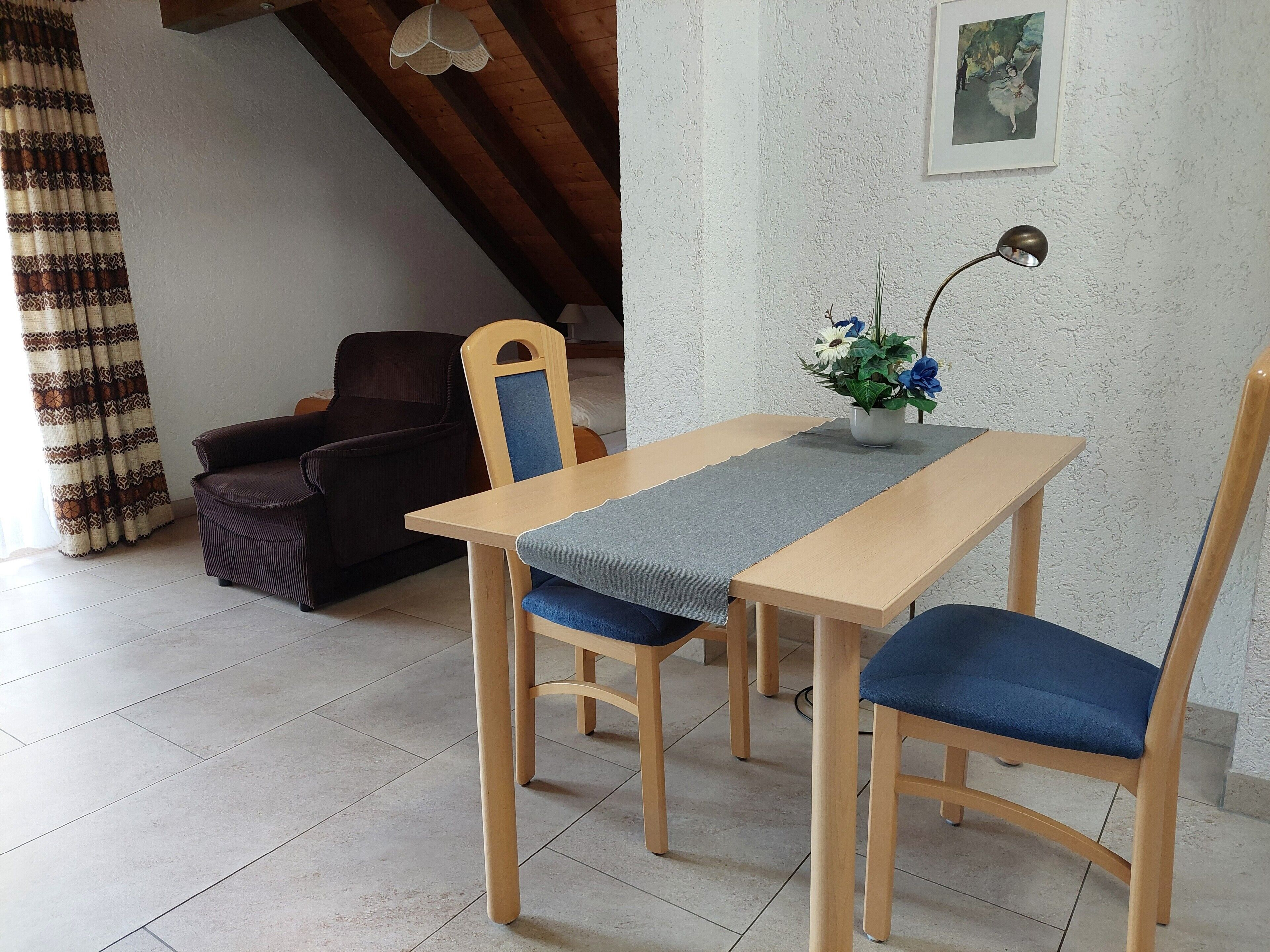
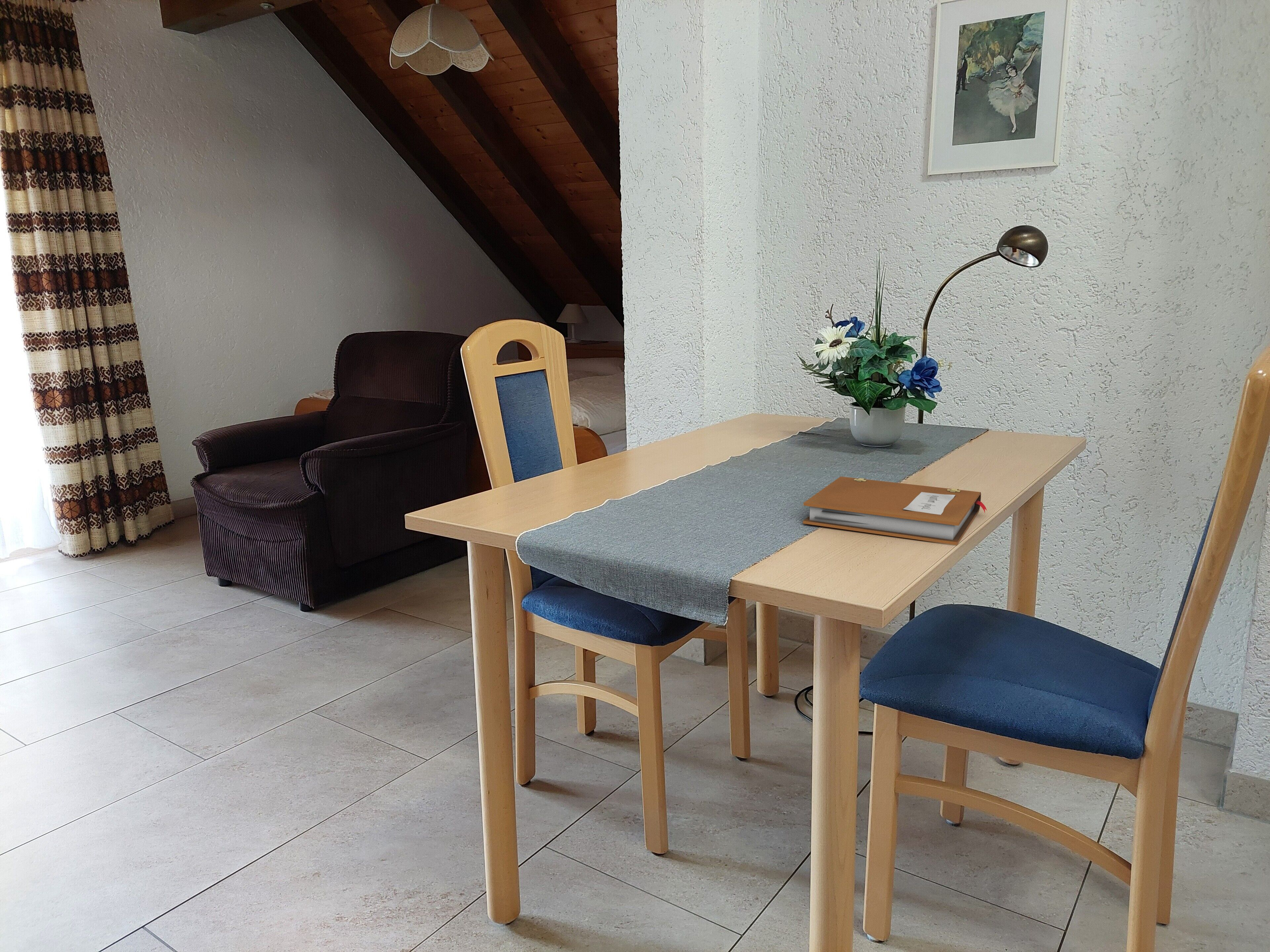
+ notebook (898, 507)
